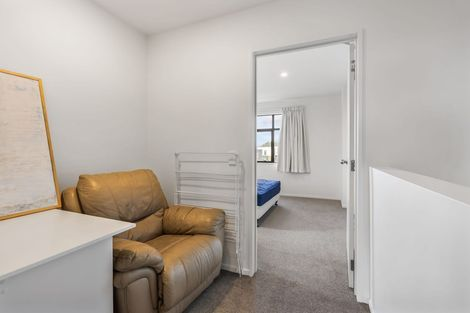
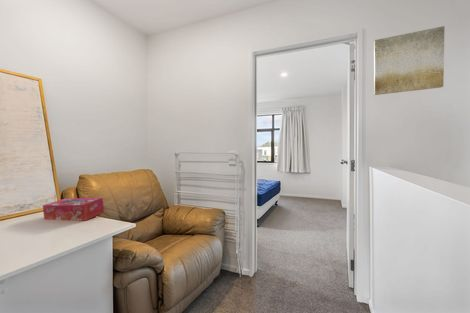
+ wall art (406, 63)
+ tissue box (74, 208)
